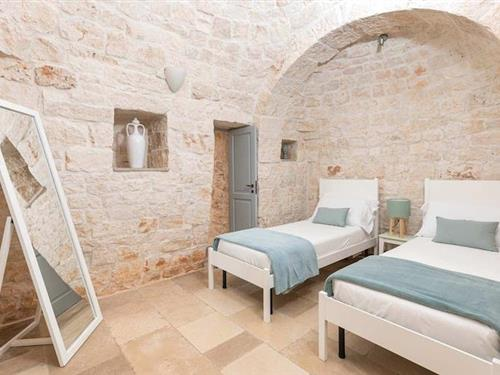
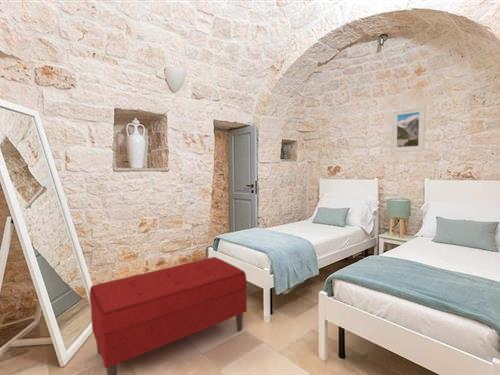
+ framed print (407, 130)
+ bench (173, 309)
